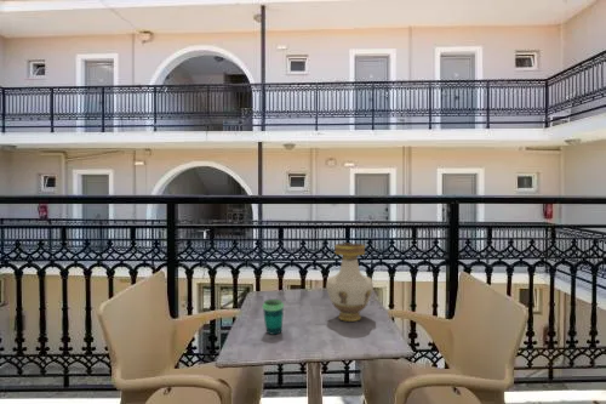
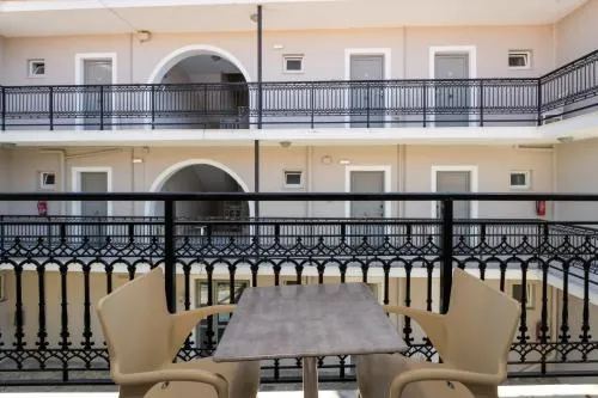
- cup (273, 317)
- vase (349, 281)
